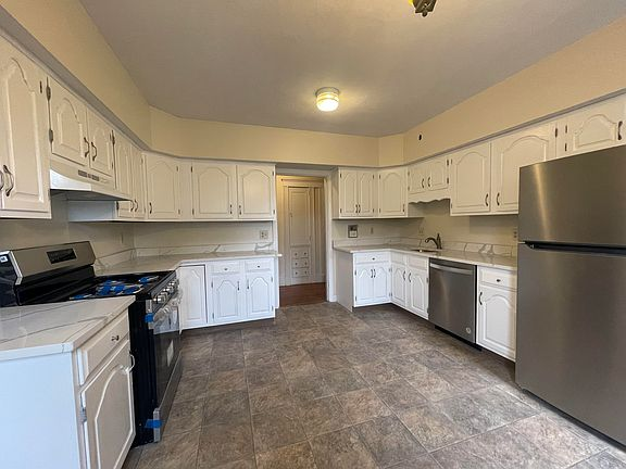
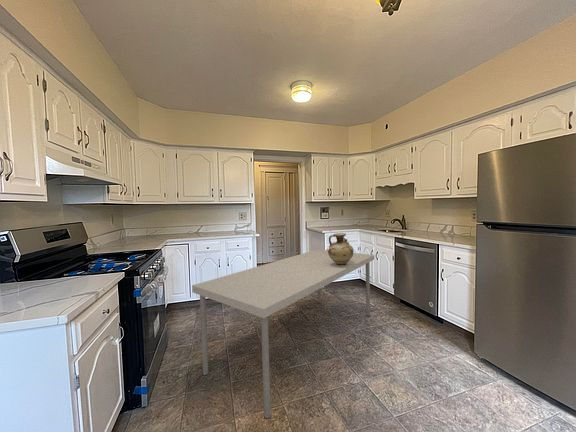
+ dining table (300, 298)
+ ceramic jug (341, 248)
